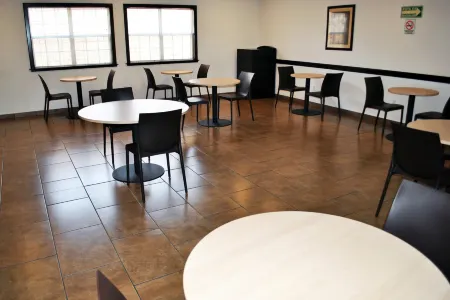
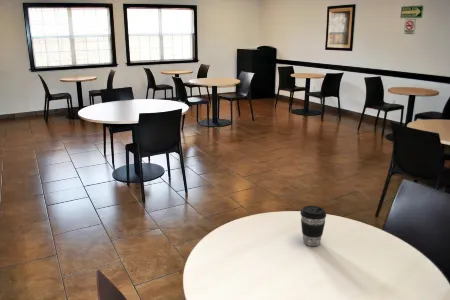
+ coffee cup (312, 226)
